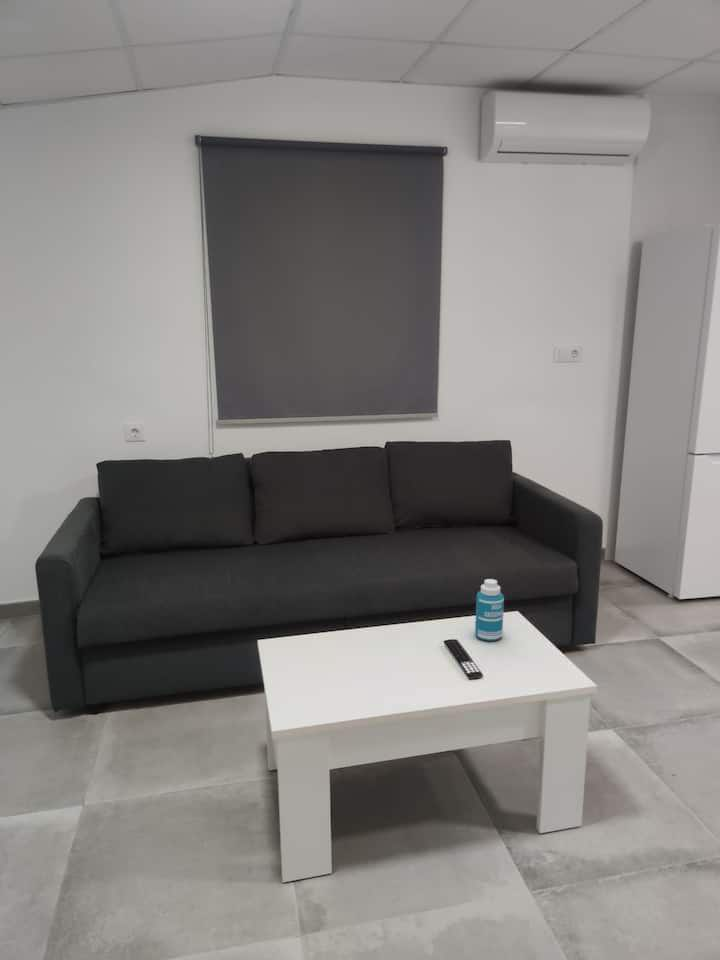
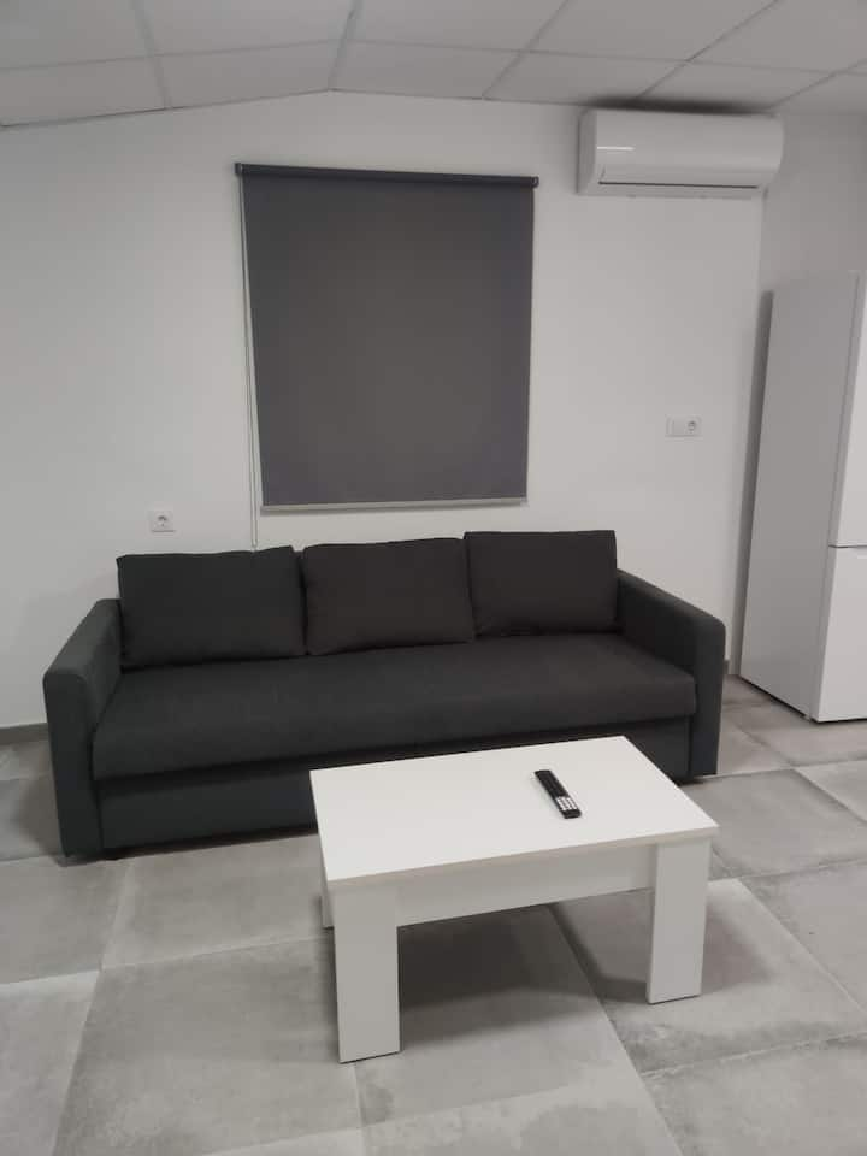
- bottle (489, 608)
